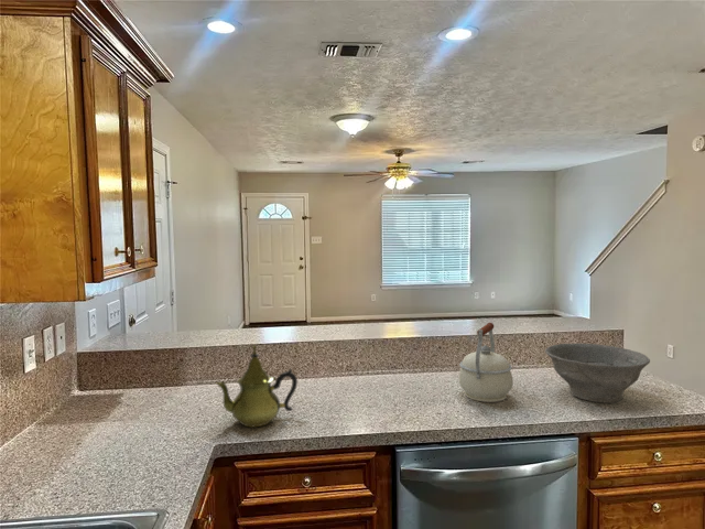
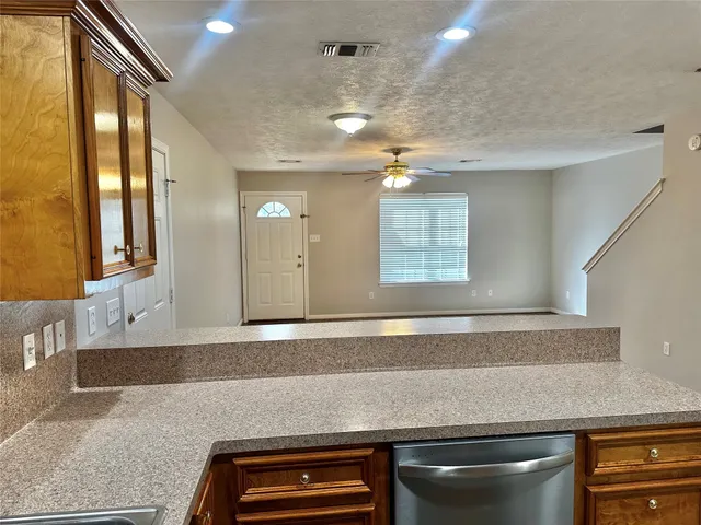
- teapot (257, 382)
- bowl (594, 374)
- kettle (486, 359)
